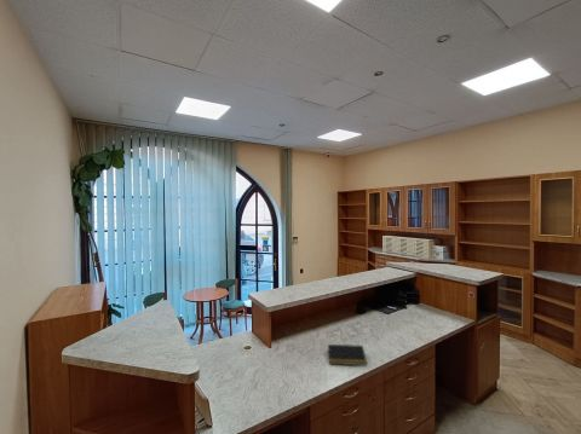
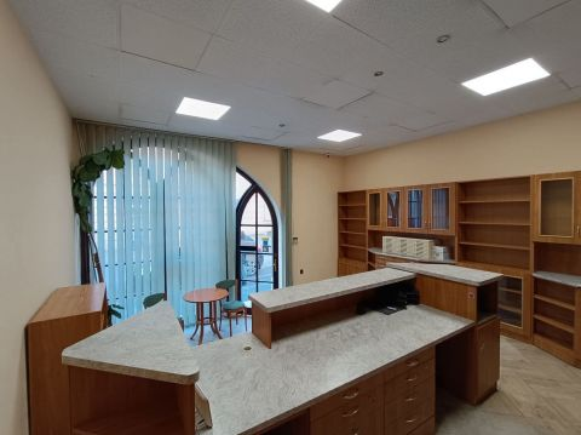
- notepad (346, 354)
